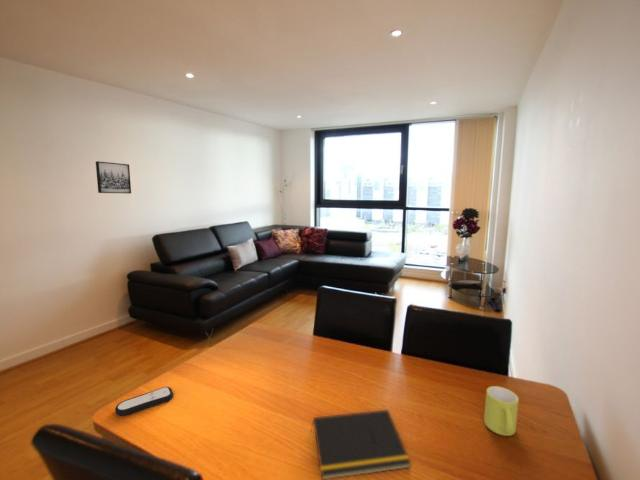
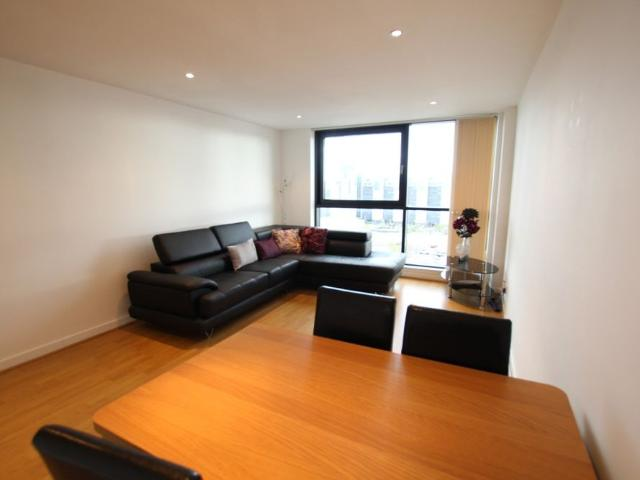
- notepad (358, 440)
- remote control (145, 400)
- mug (502, 415)
- wall art (114, 178)
